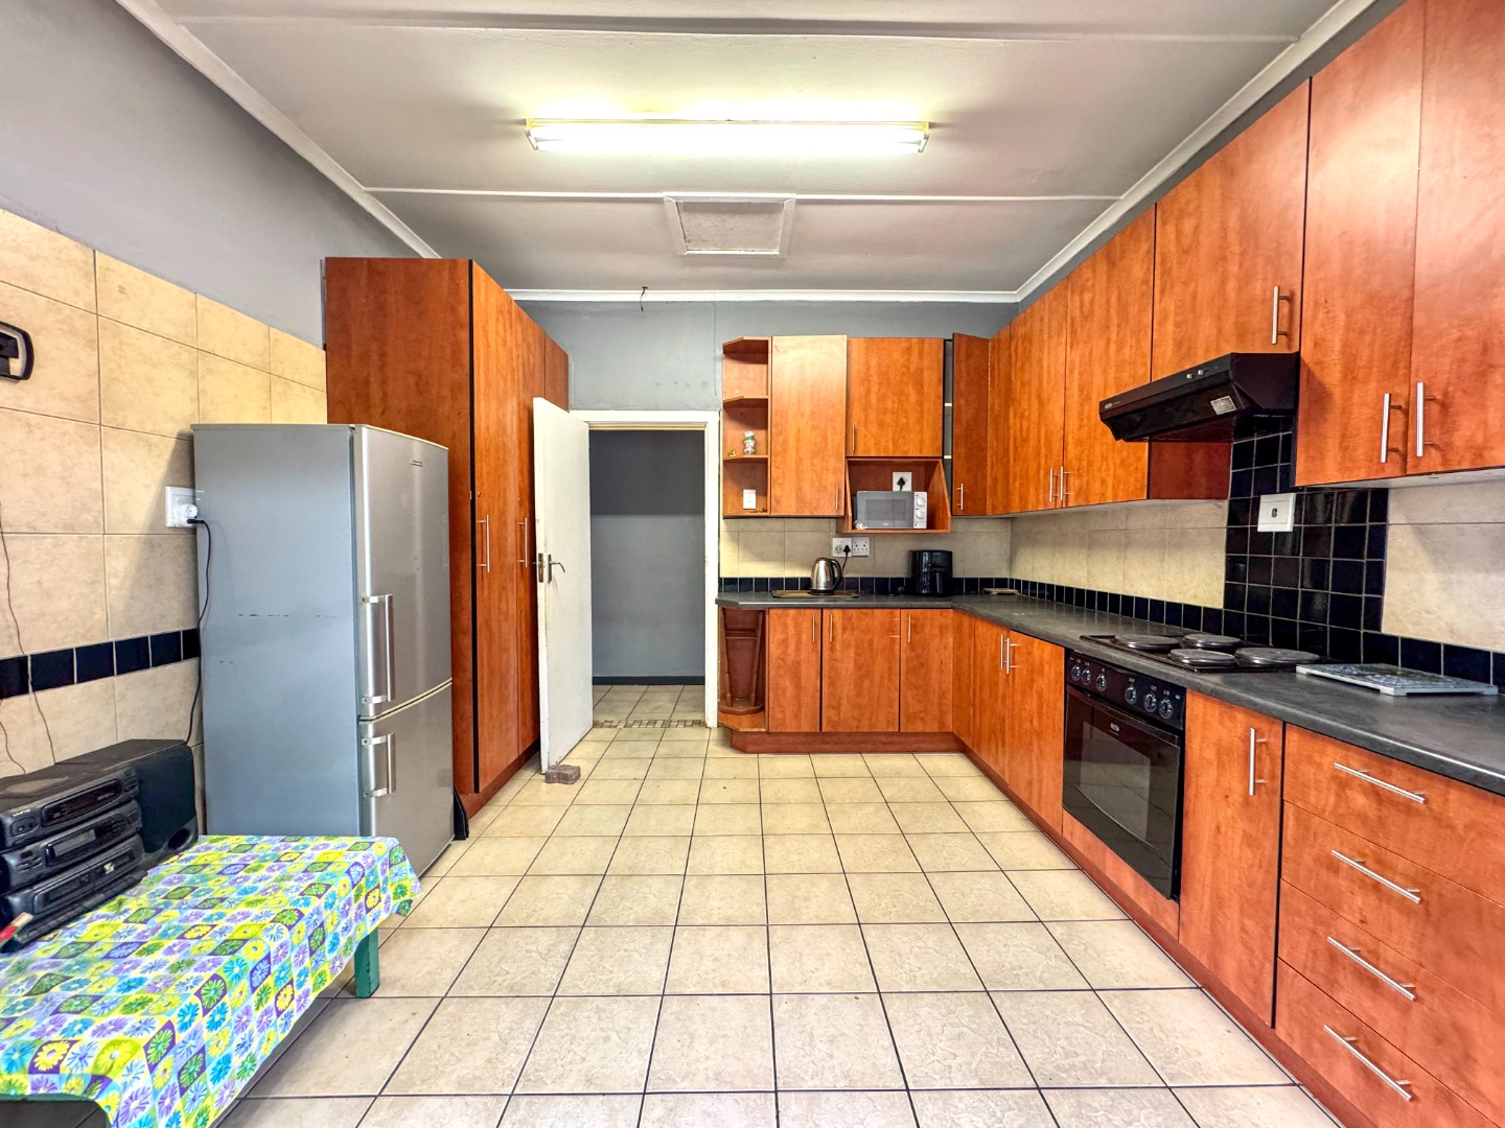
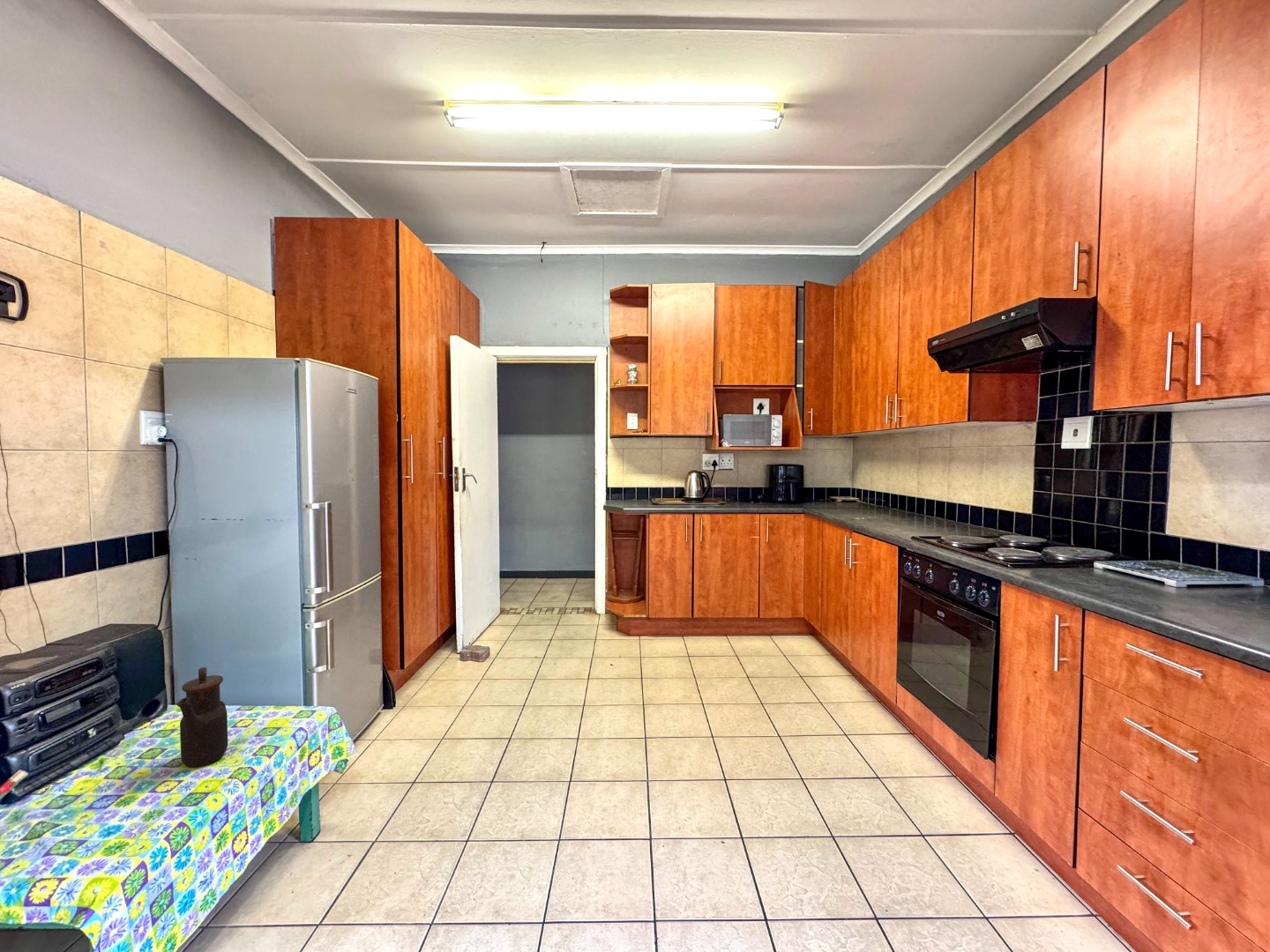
+ teapot (203, 713)
